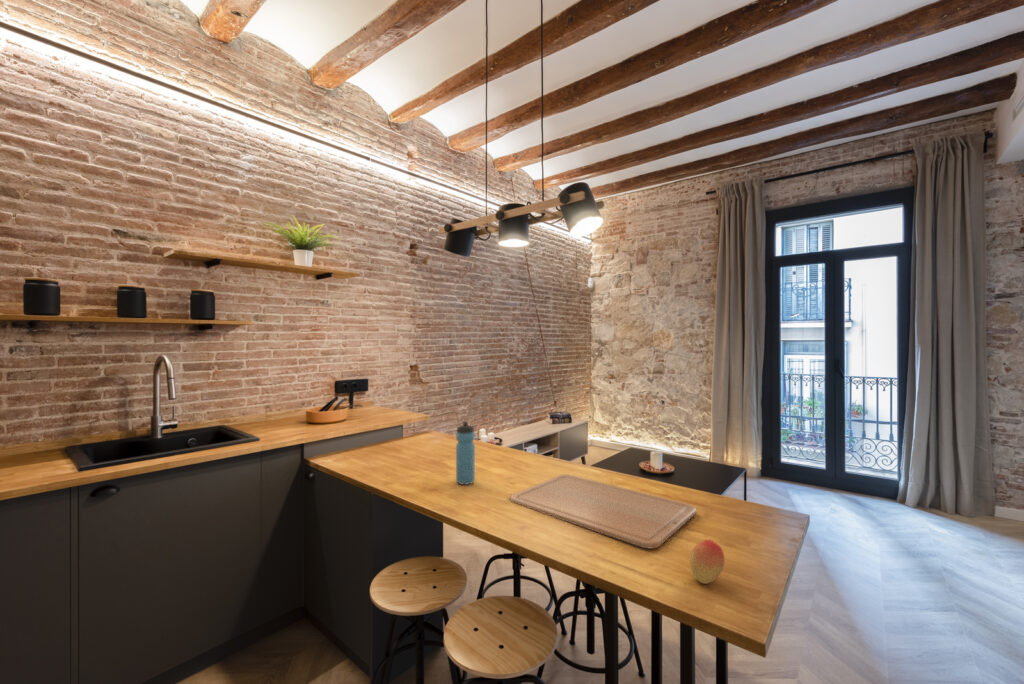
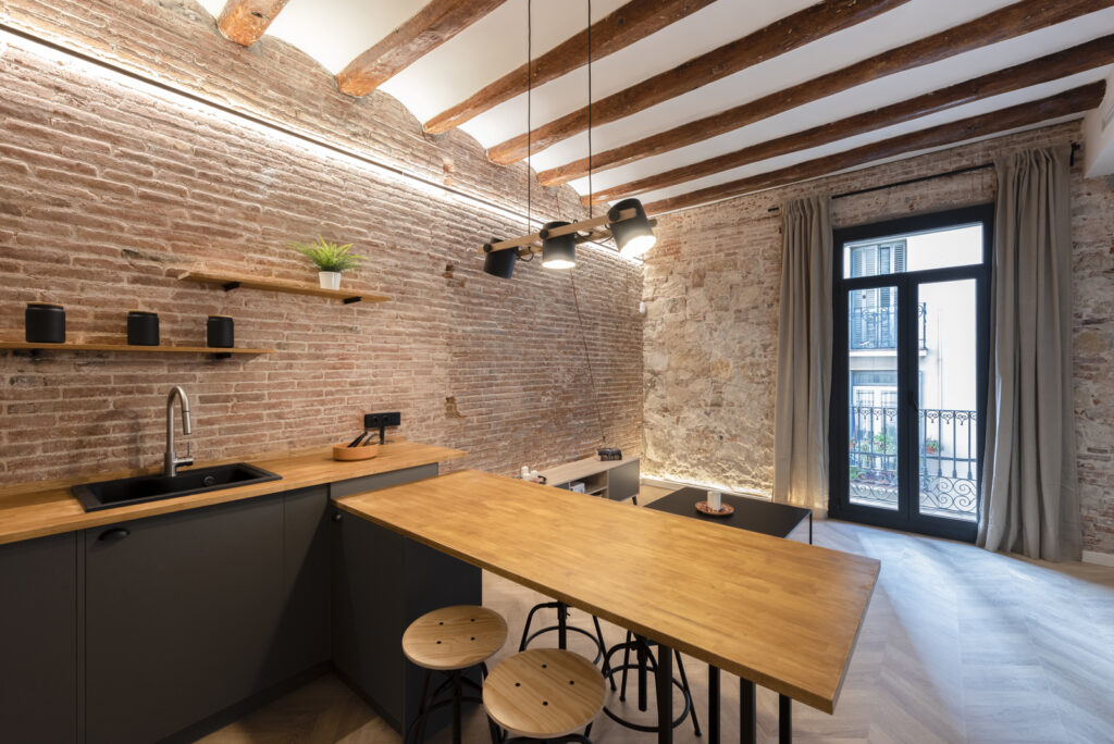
- chopping board (599, 503)
- fruit (707, 560)
- water bottle (465, 451)
